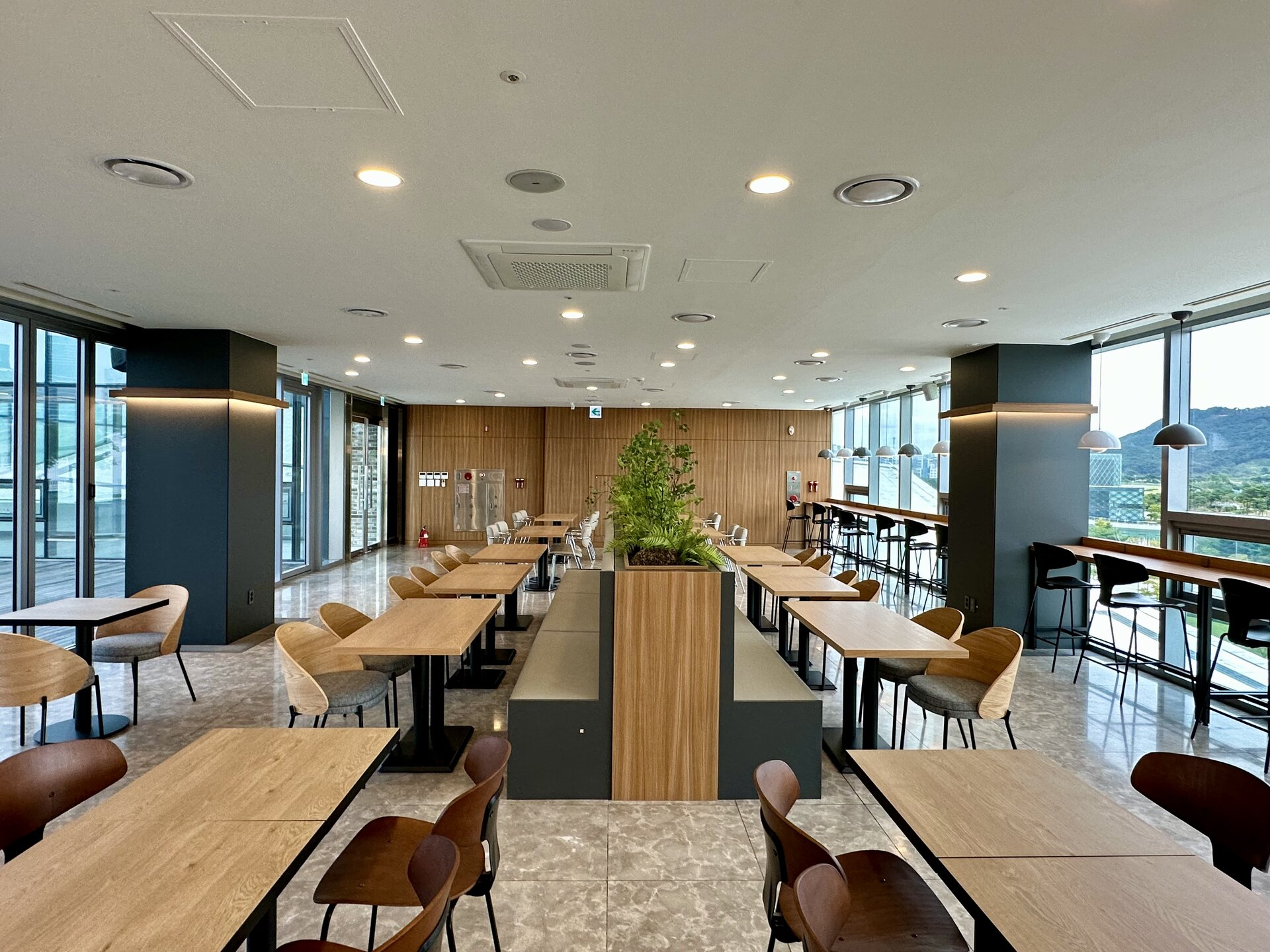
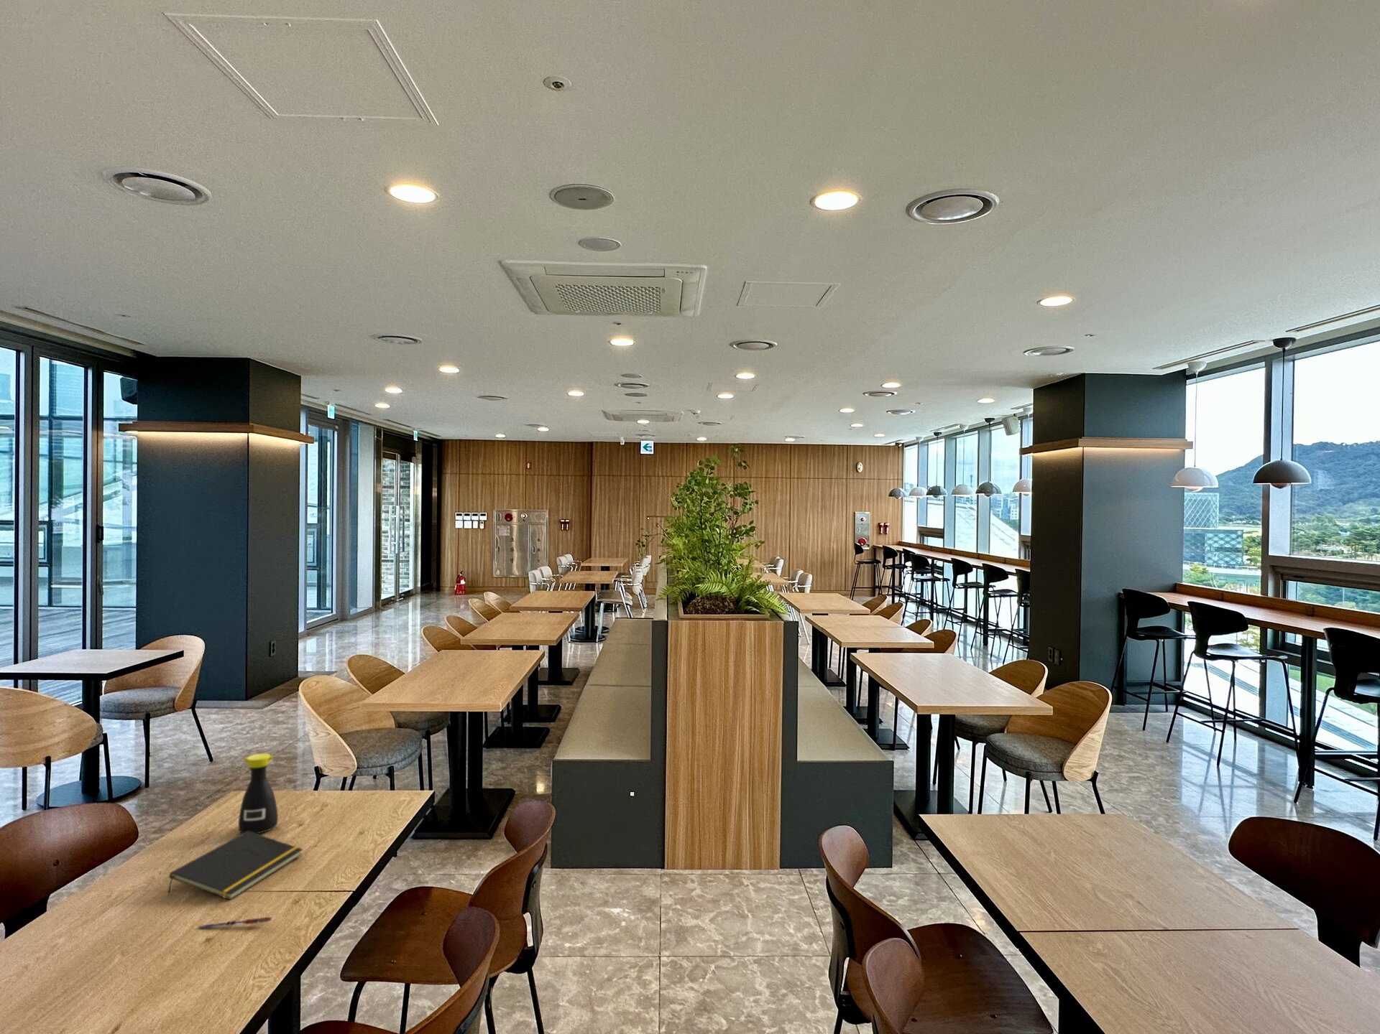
+ pen (235, 922)
+ notepad (239, 862)
+ bottle (258, 792)
